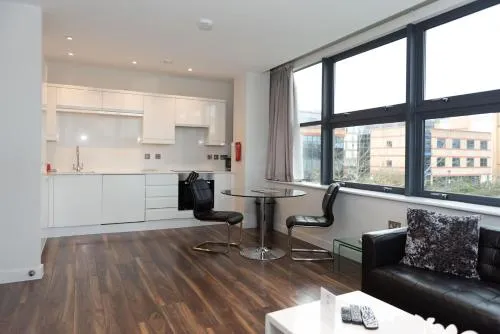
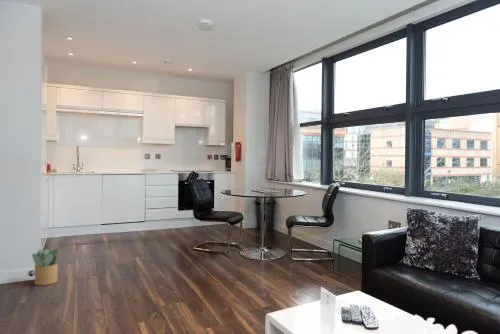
+ potted plant (44, 266)
